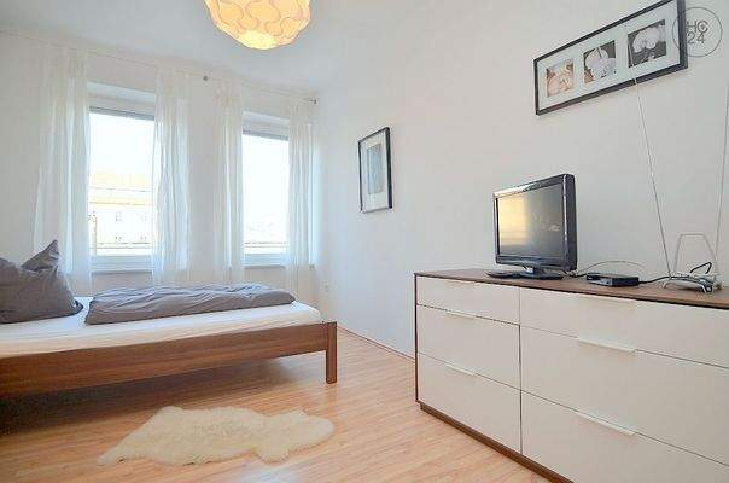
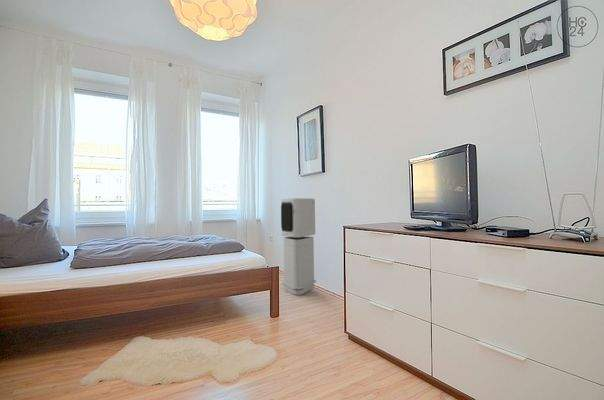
+ air purifier (301, 244)
